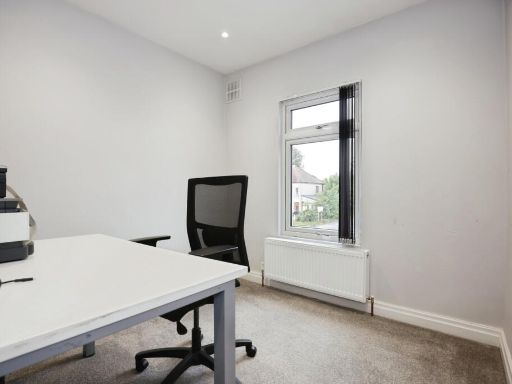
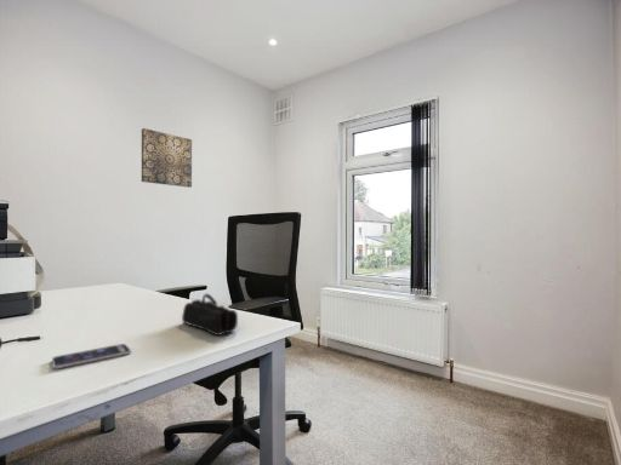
+ wall art (167, 159)
+ smartphone (92, 355)
+ pencil case (209, 310)
